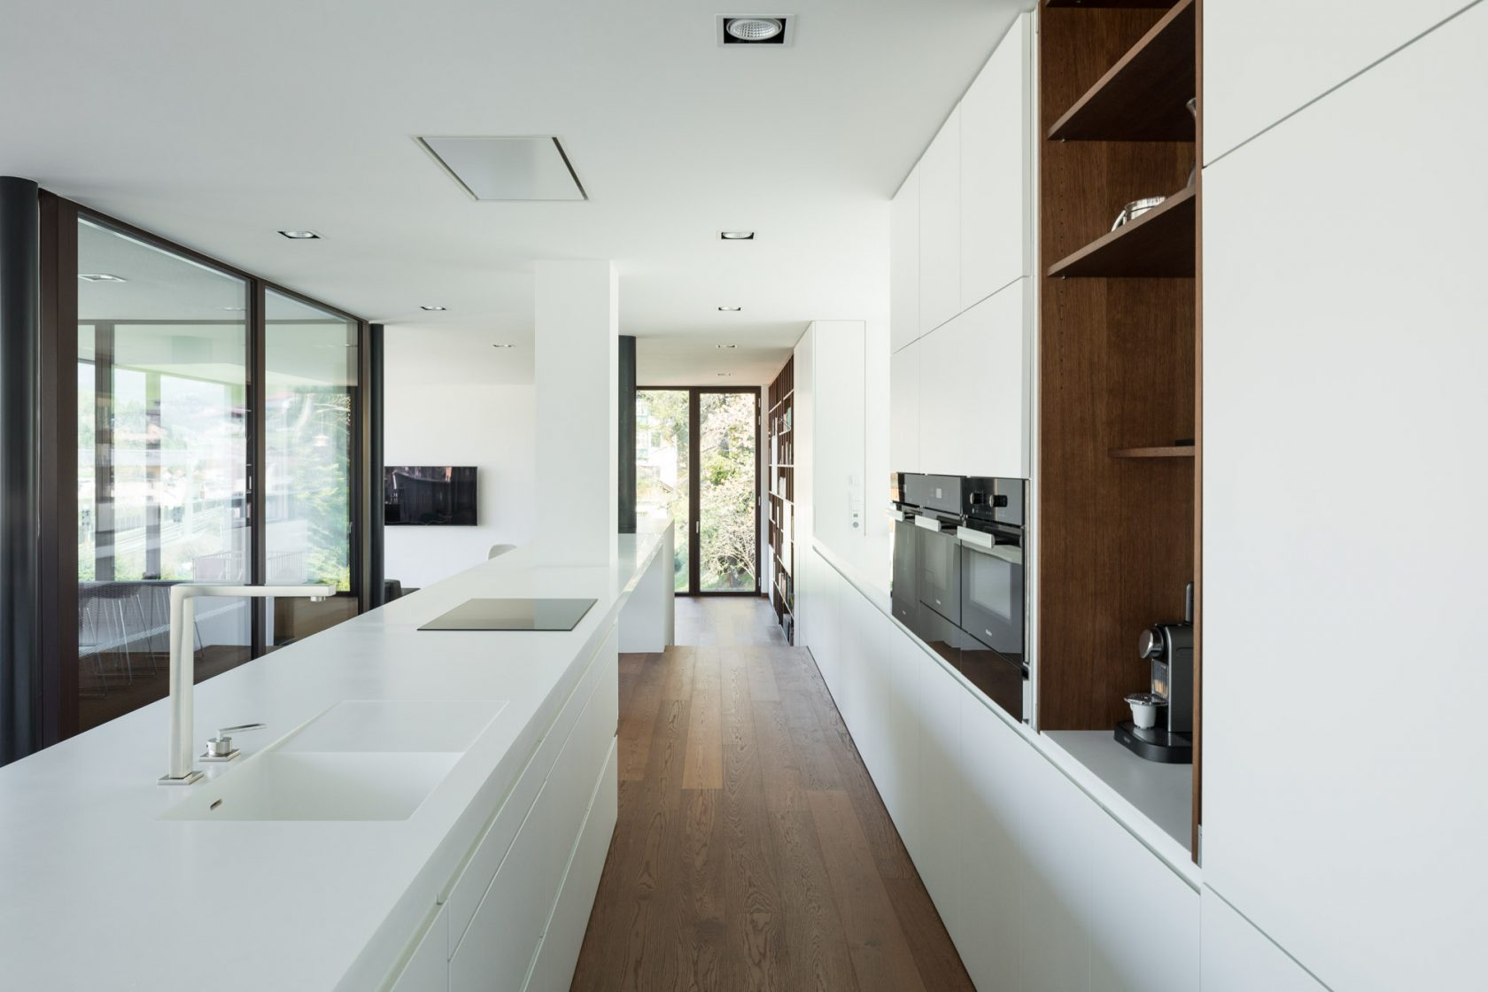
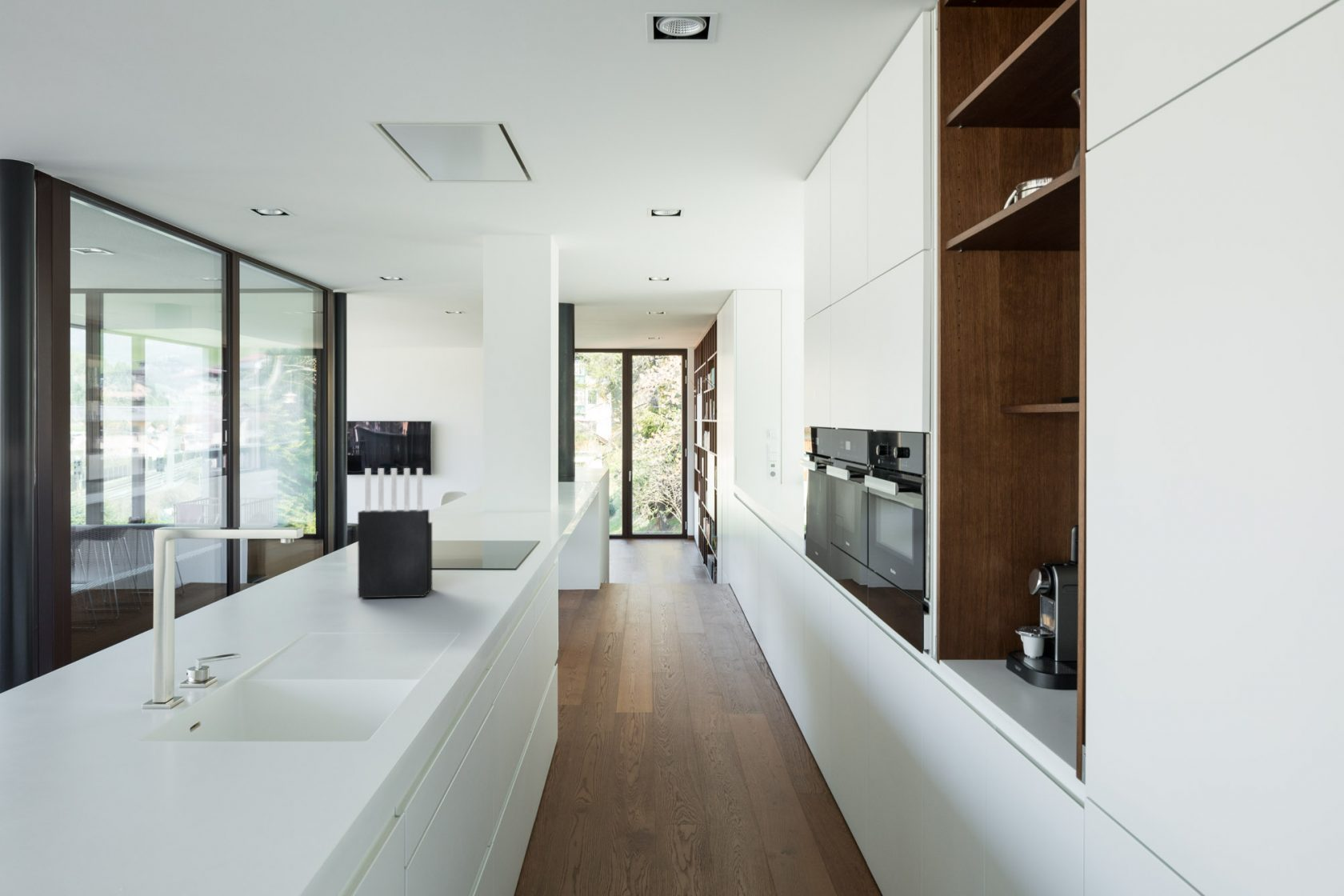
+ knife block (397, 530)
